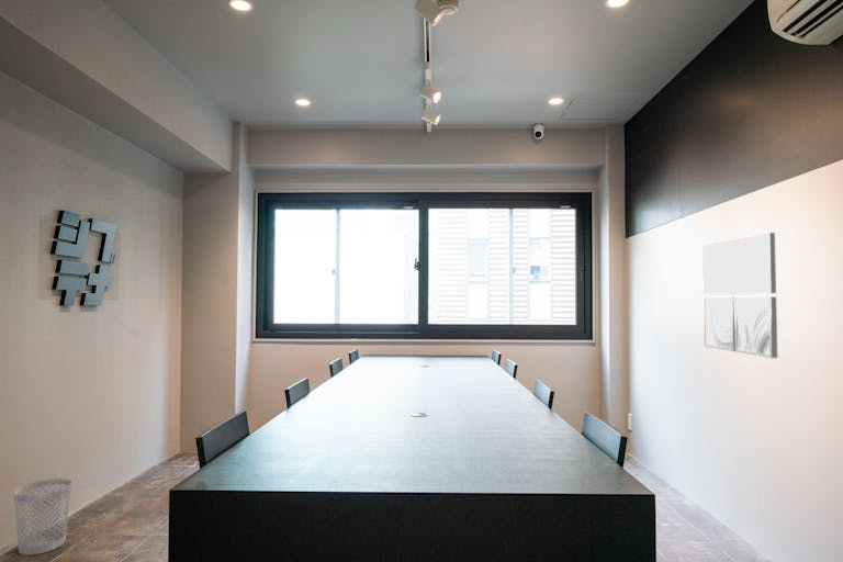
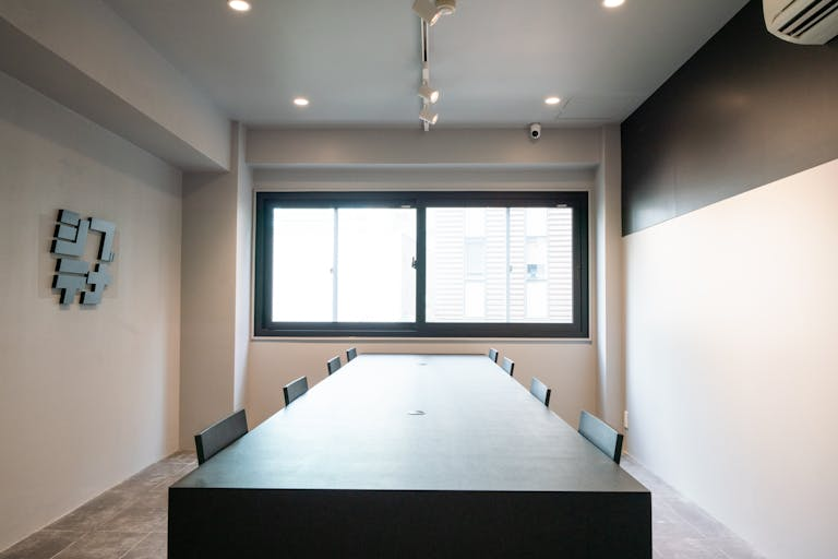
- wall art (735, 293)
- wastebasket (43, 516)
